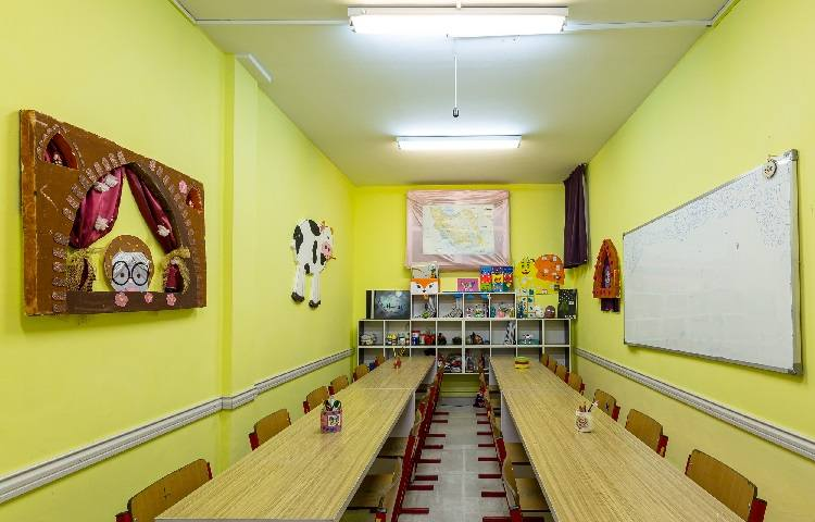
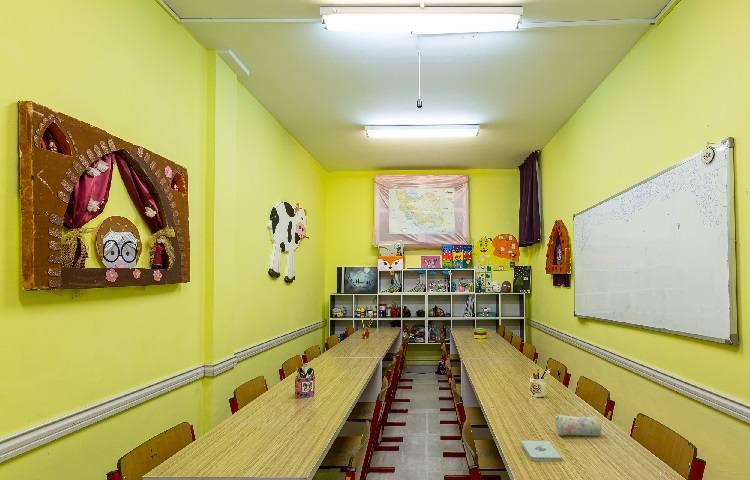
+ notepad (540, 450)
+ pencil case (578, 425)
